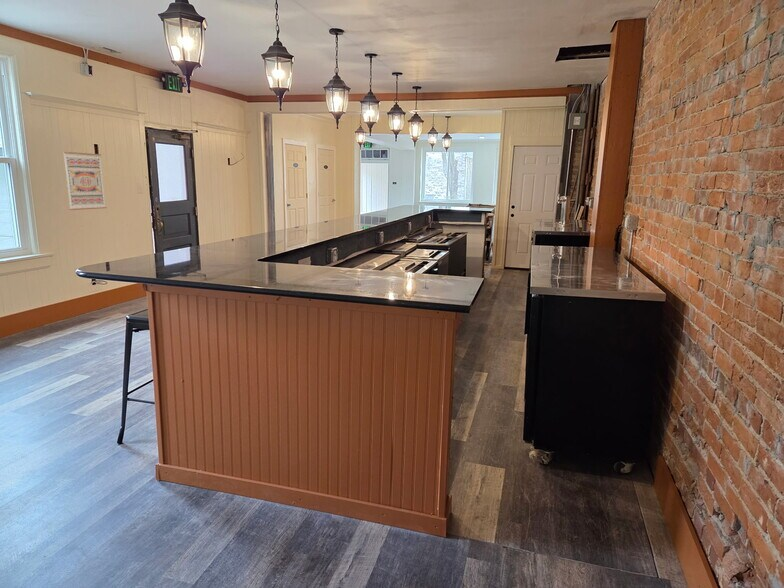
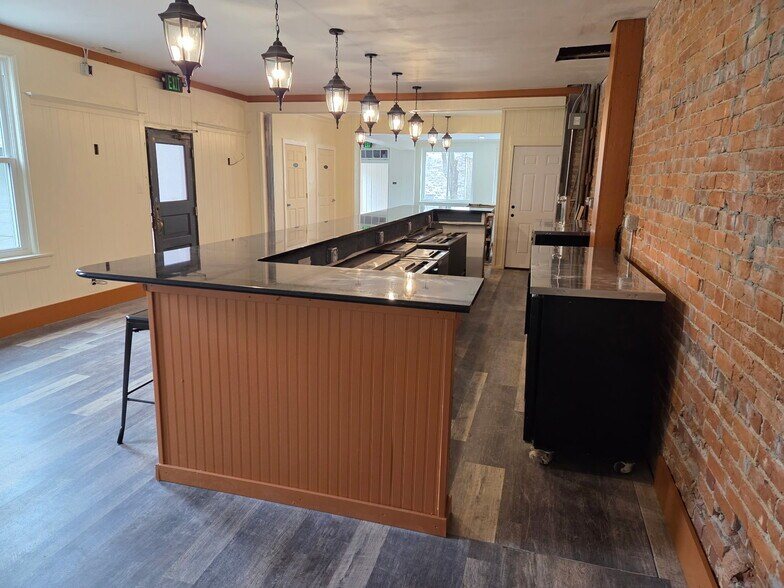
- wall art (85, 181)
